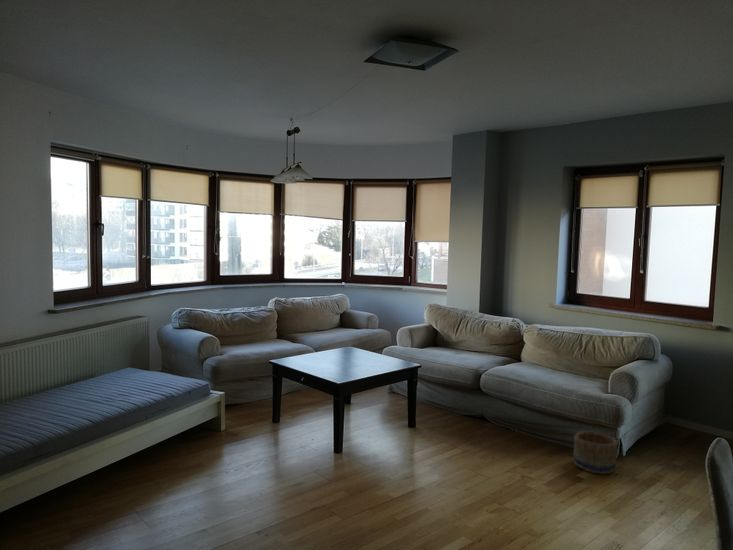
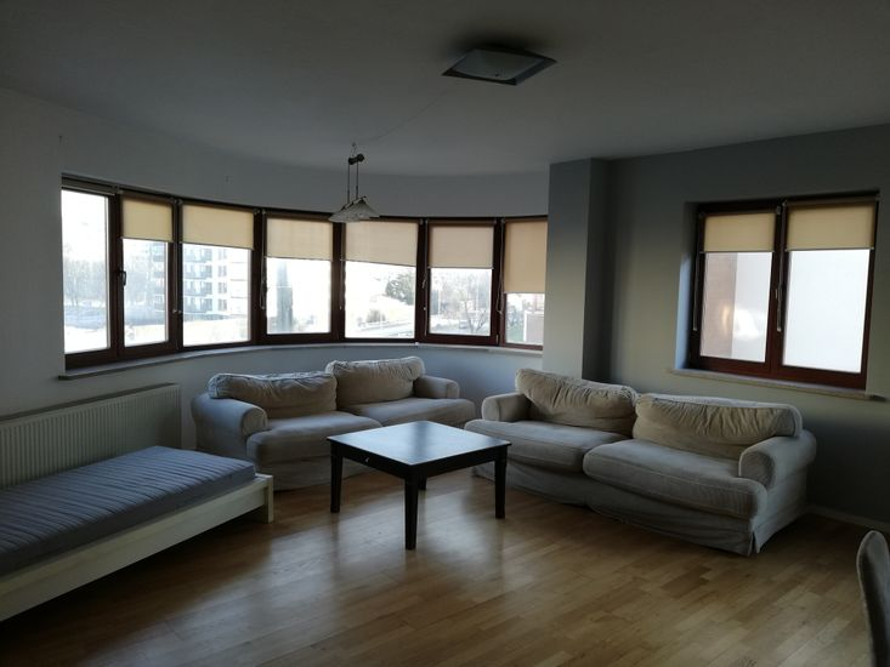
- basket (594, 451)
